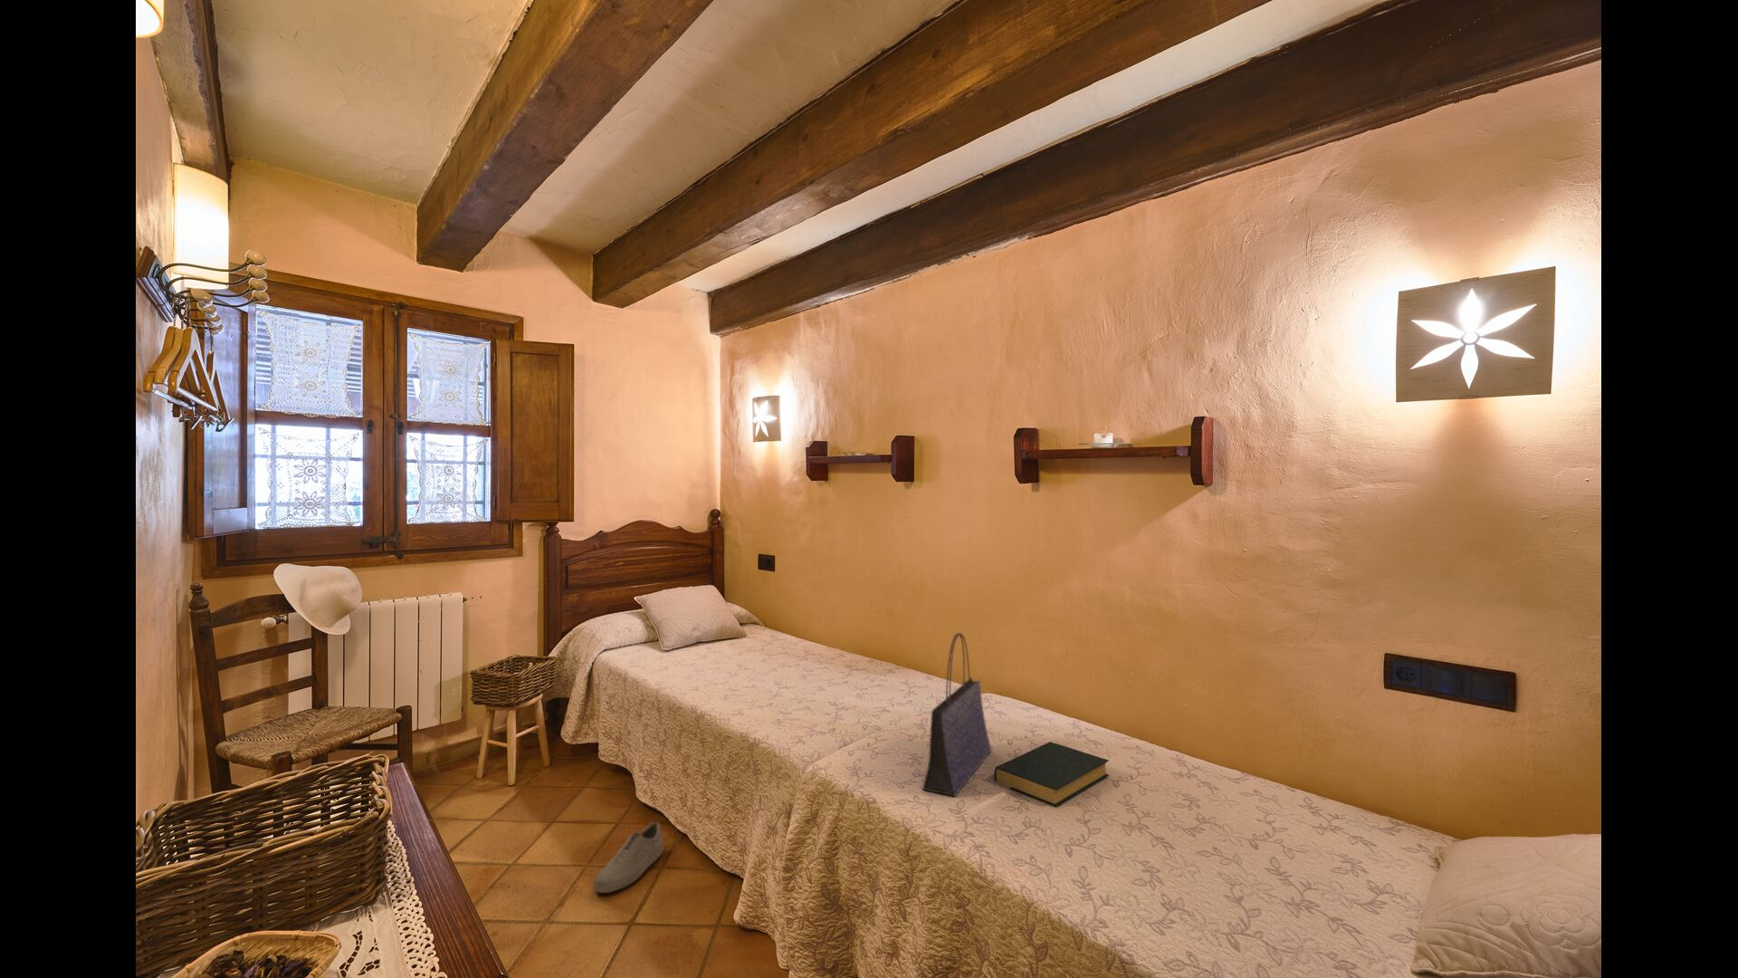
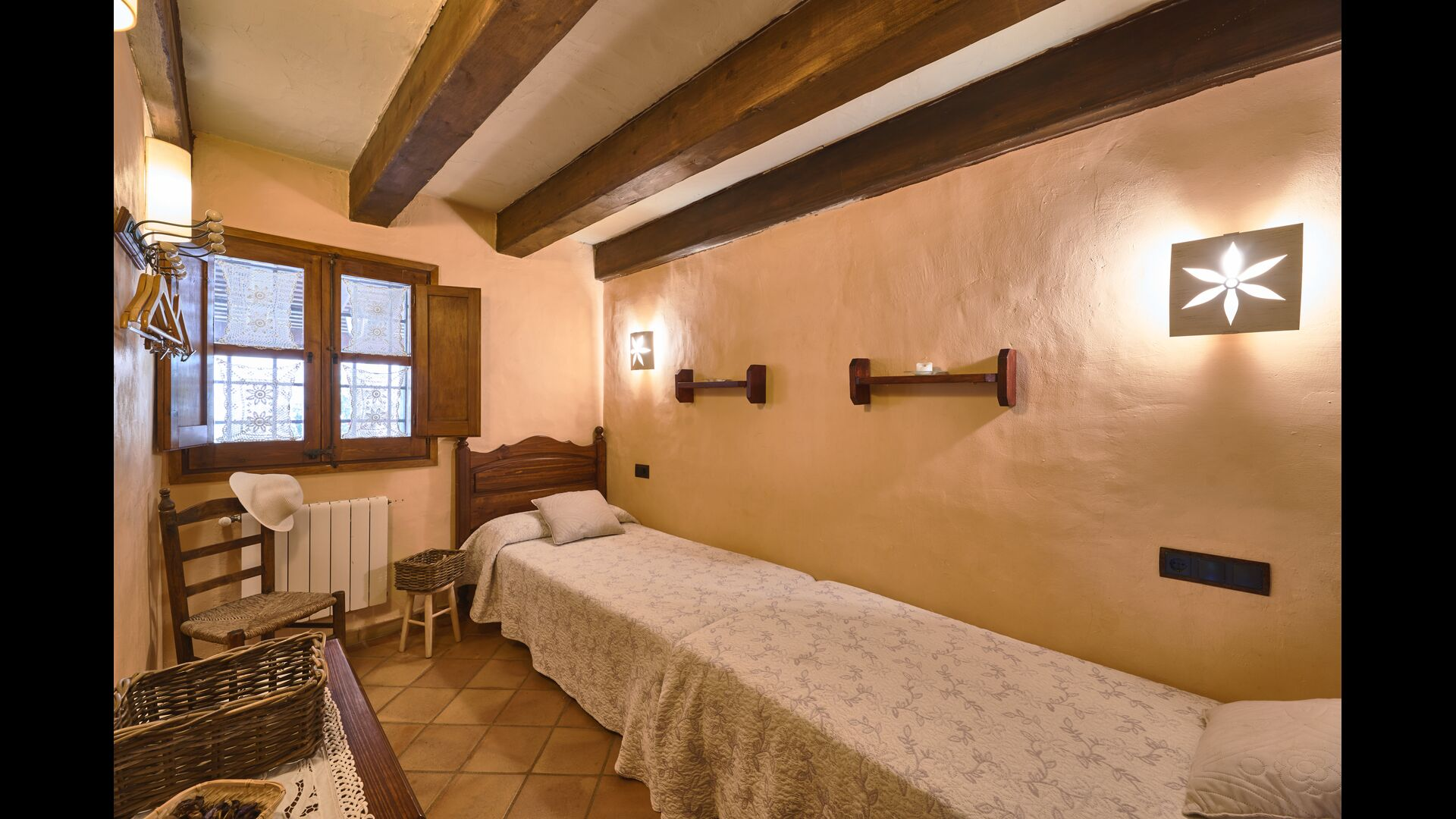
- shoe (630, 854)
- tote bag (961, 699)
- hardback book (1052, 770)
